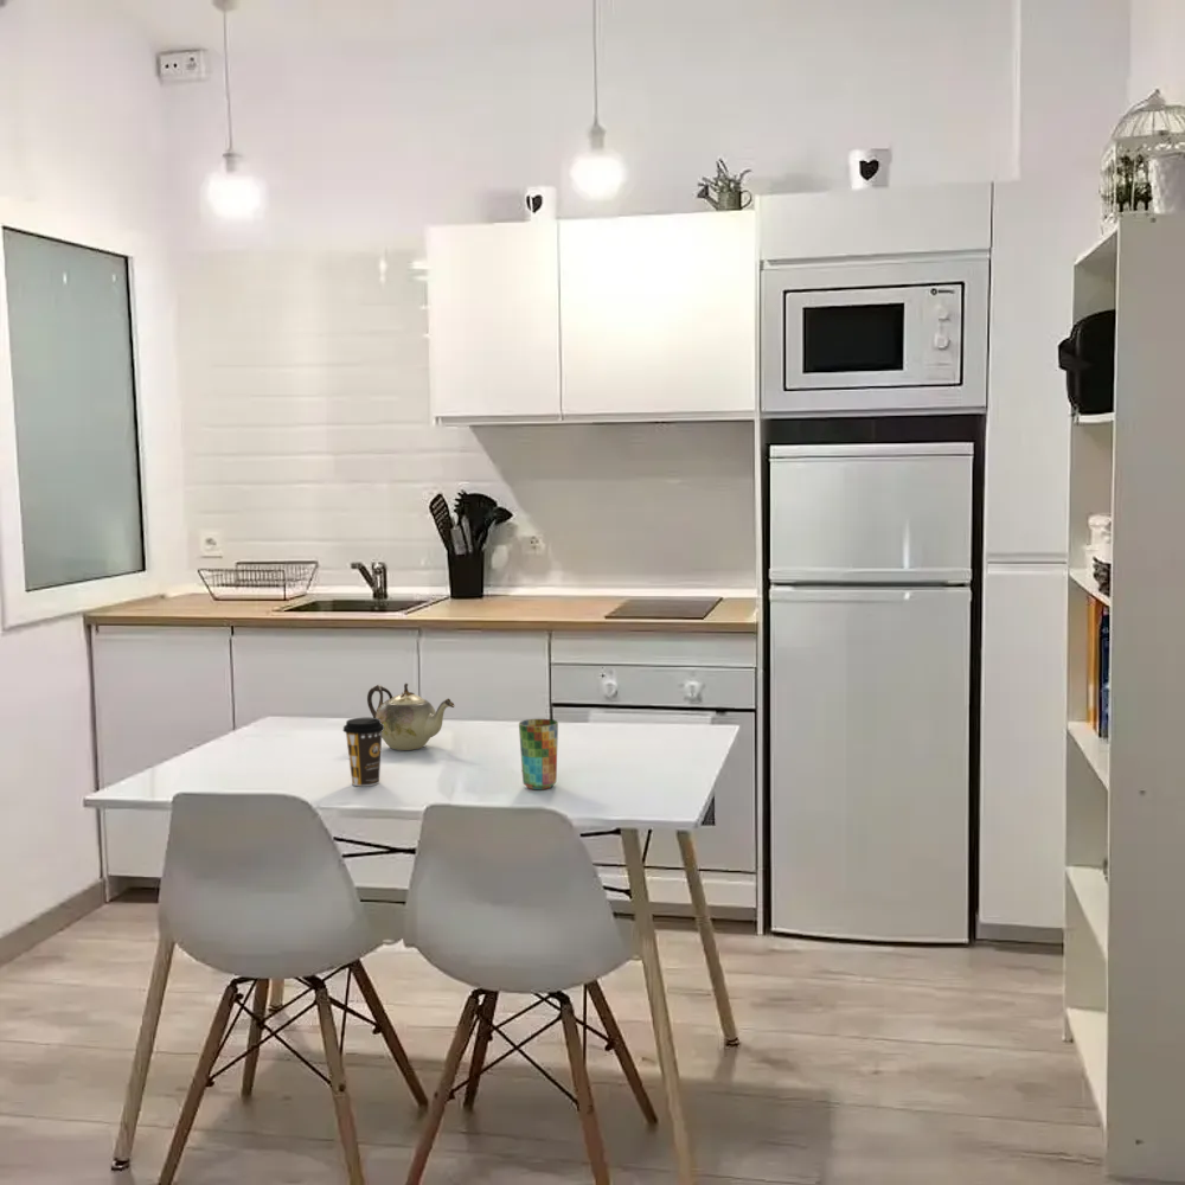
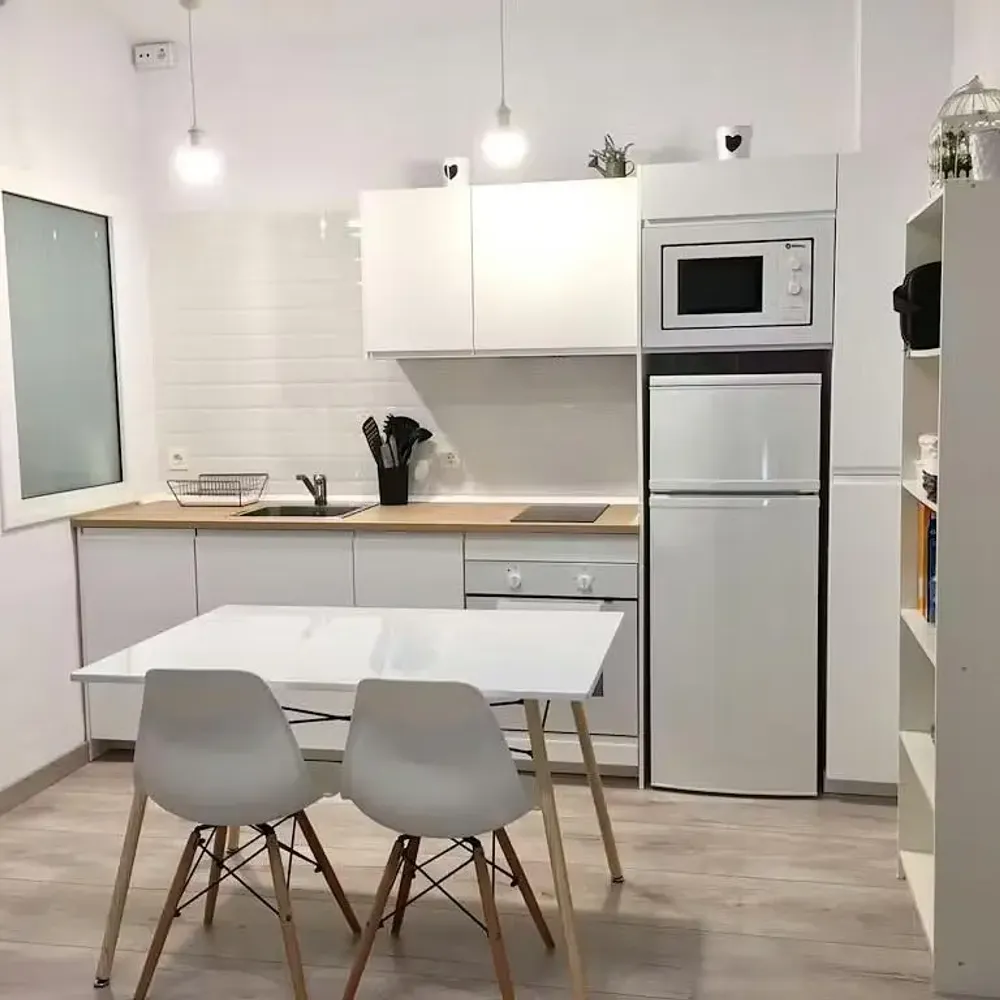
- coffee cup (364, 751)
- teapot (410, 715)
- cup (538, 754)
